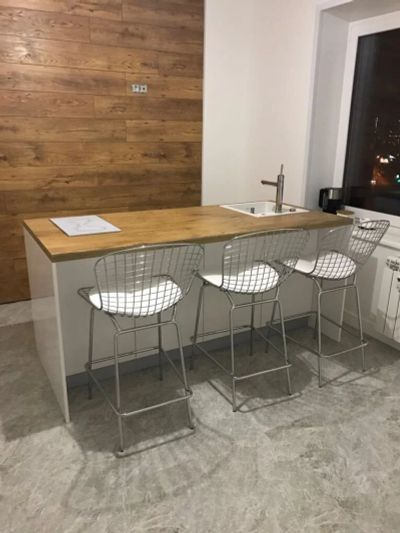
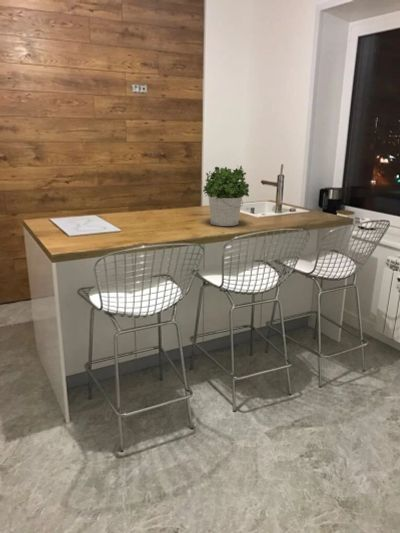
+ potted plant (228, 194)
